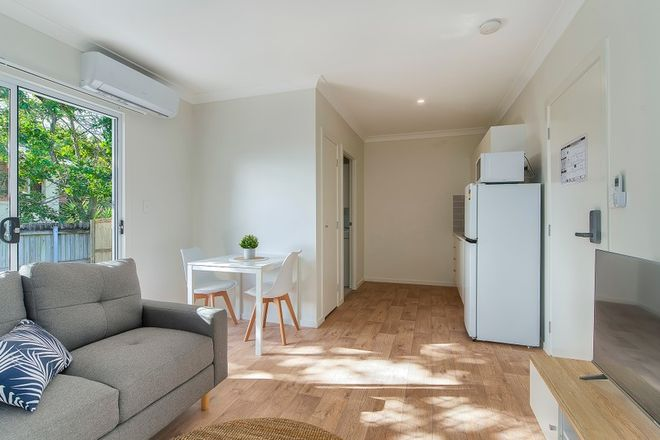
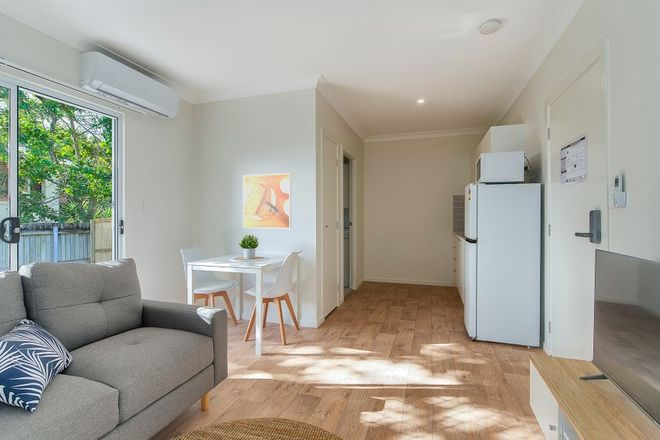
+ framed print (266, 201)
